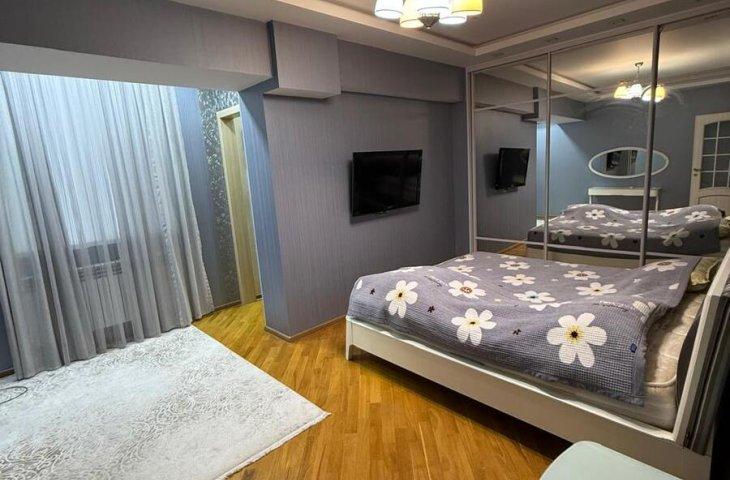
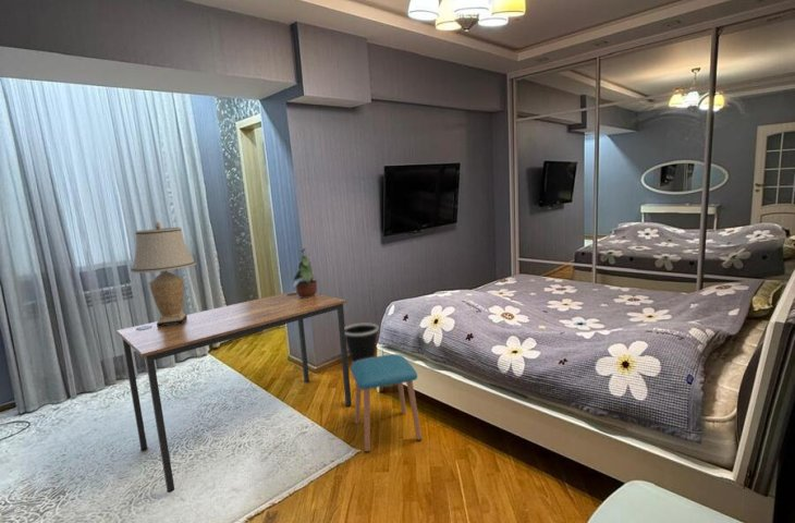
+ stool (382, 386)
+ table lamp (164, 272)
+ wastebasket (362, 344)
+ potted plant (304, 271)
+ desk (236, 337)
